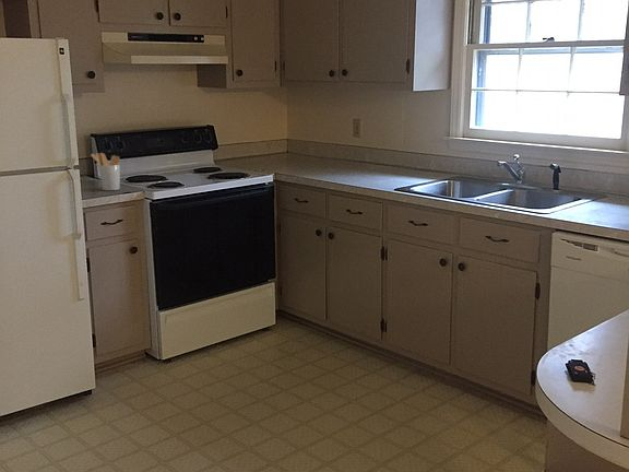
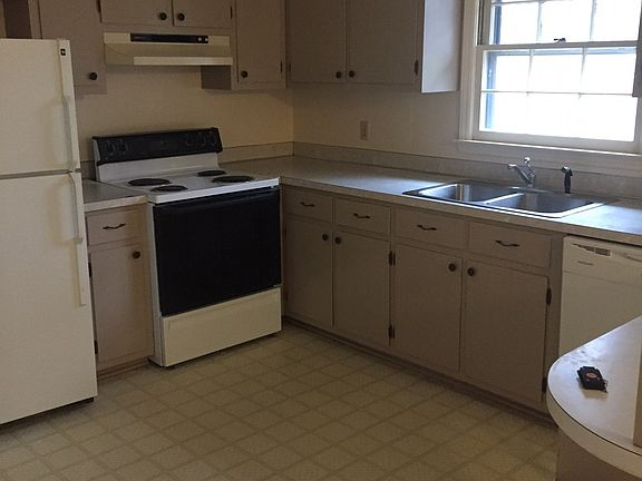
- utensil holder (106, 170)
